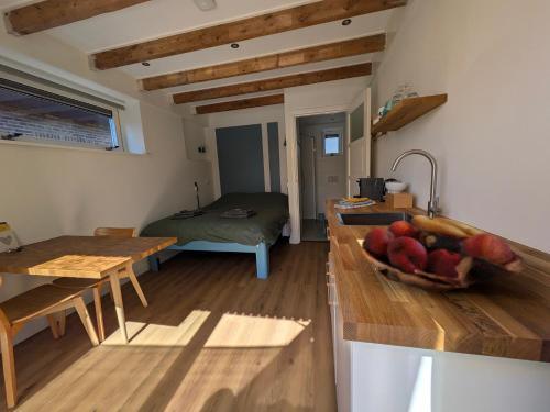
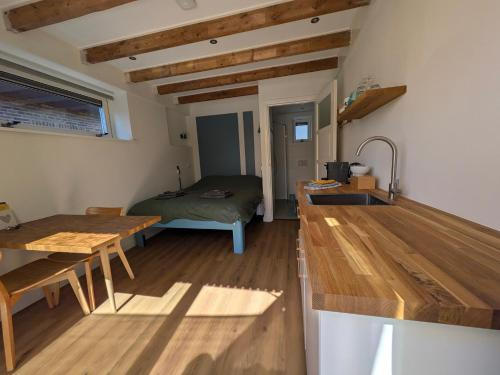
- fruit basket (429, 245)
